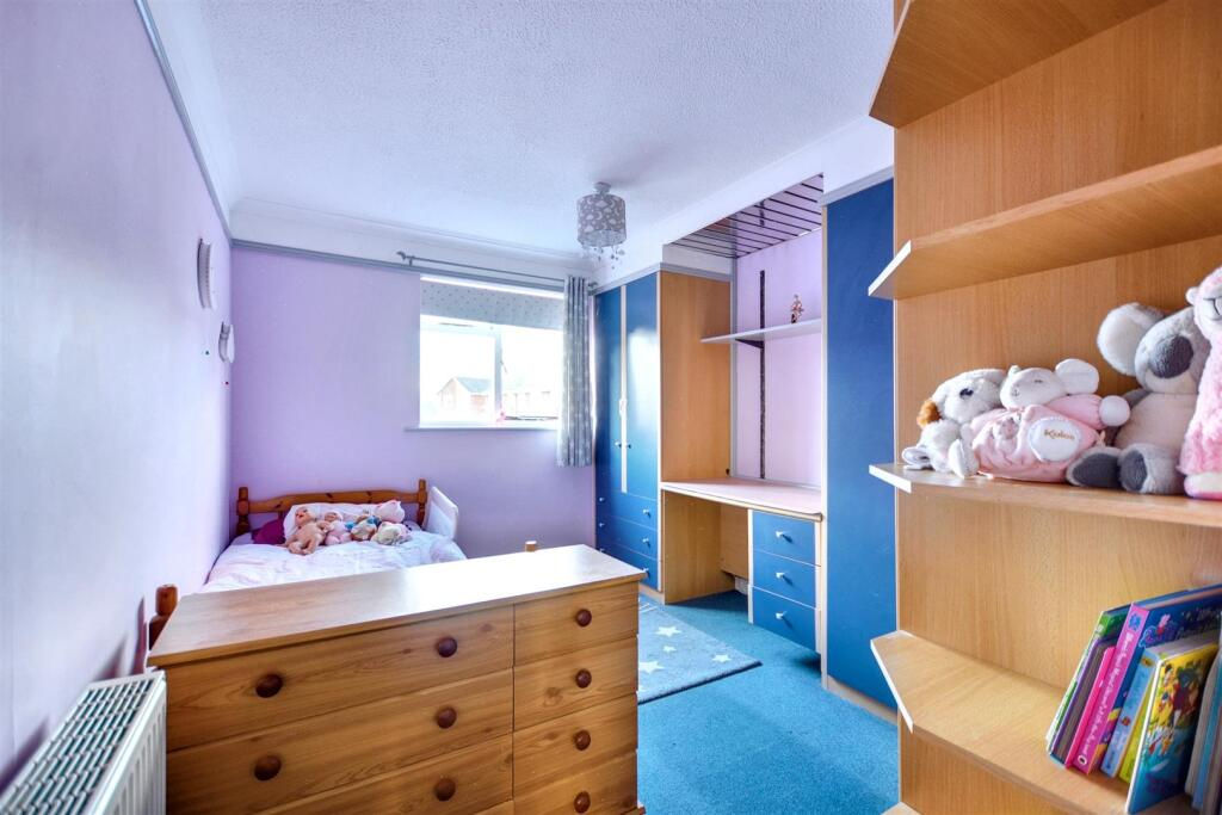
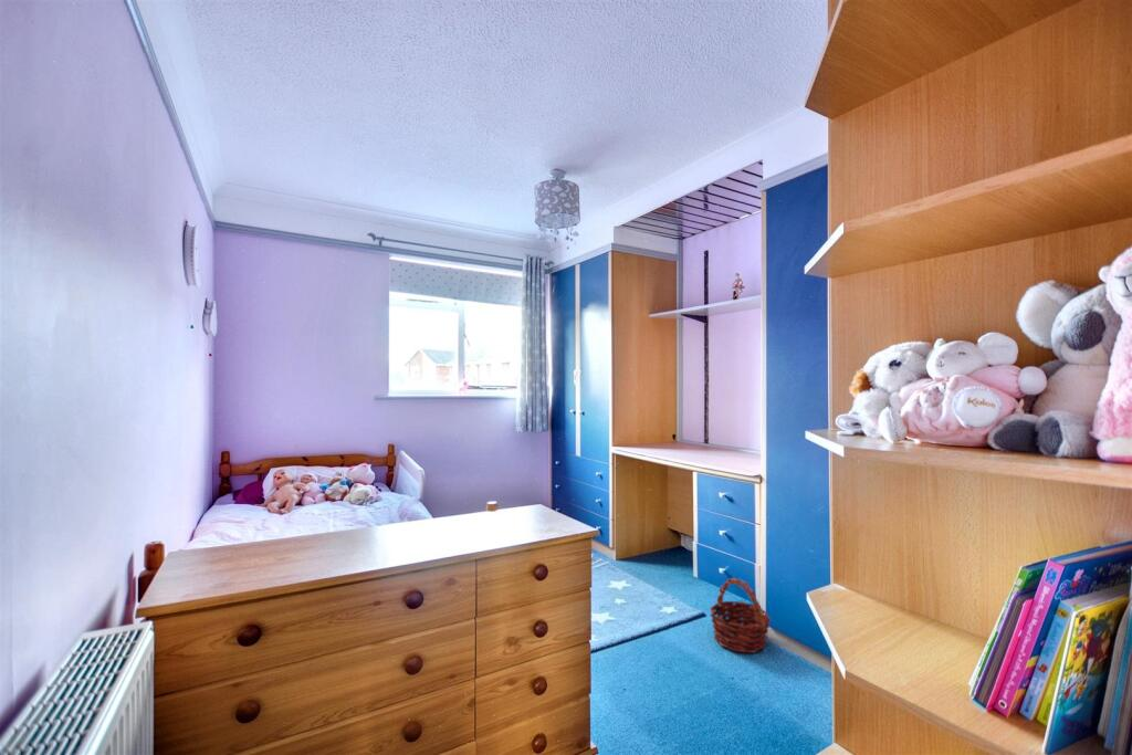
+ basket (738, 609)
